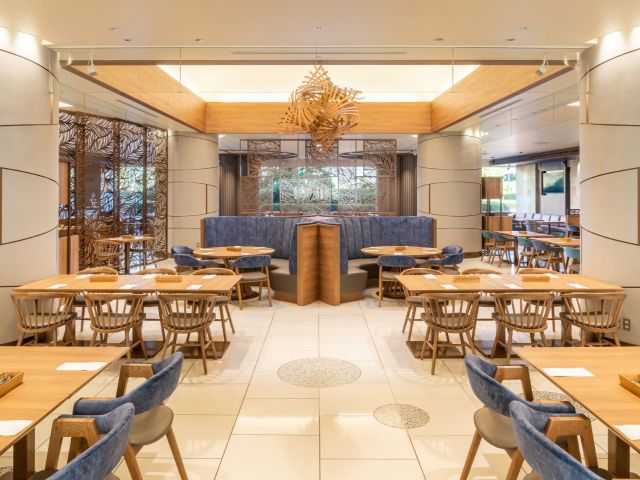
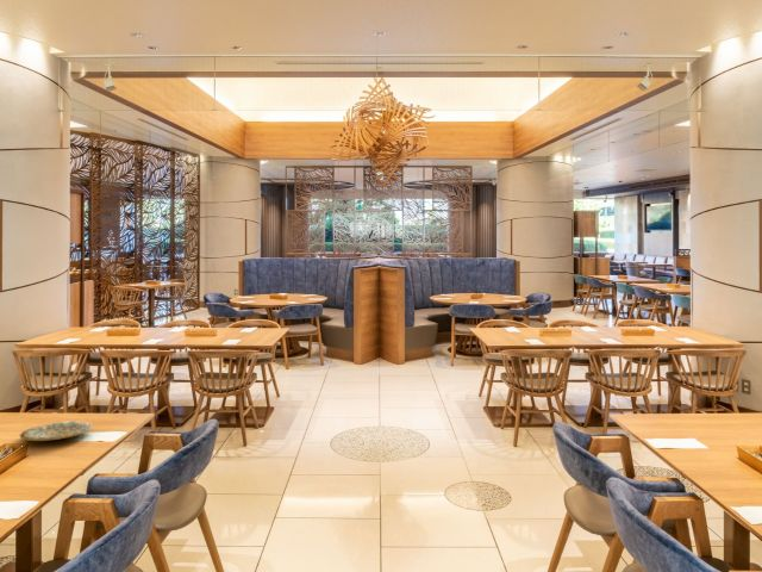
+ plate (57, 433)
